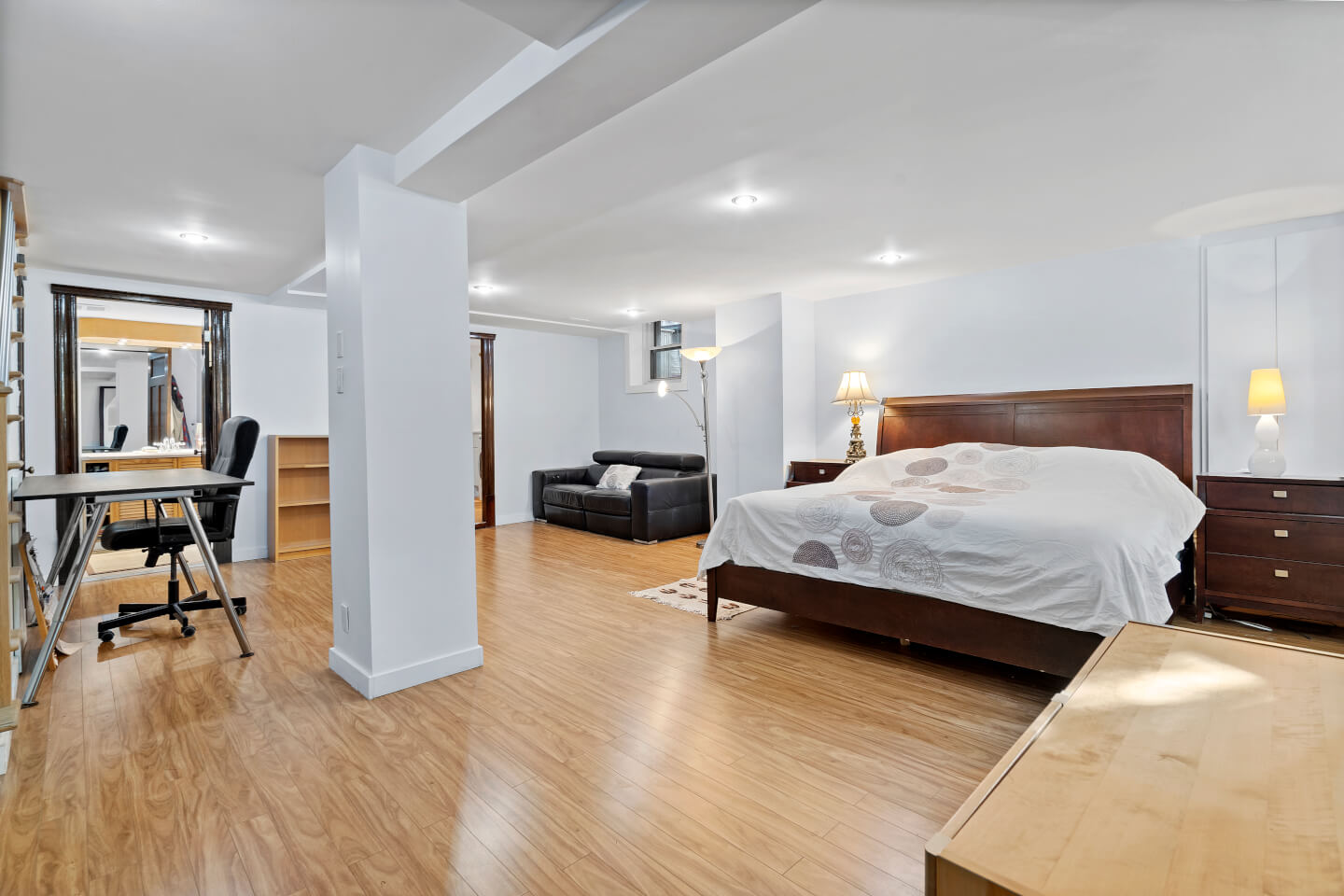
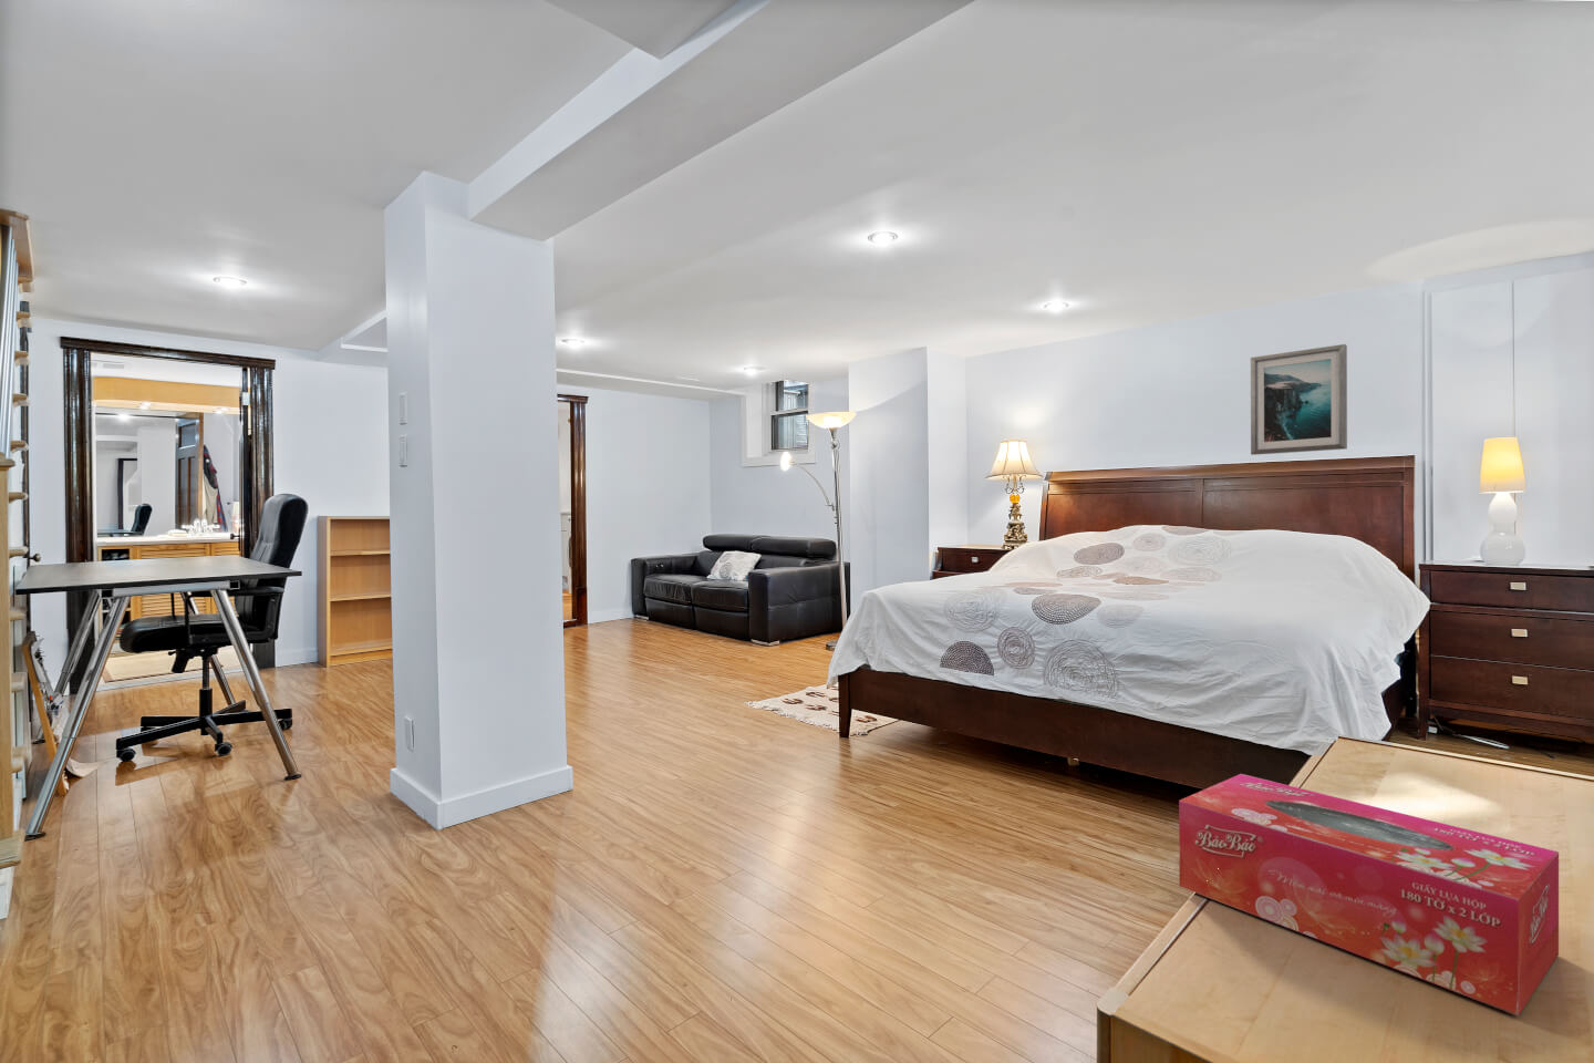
+ tissue box (1352, 871)
+ wall art (1296, 401)
